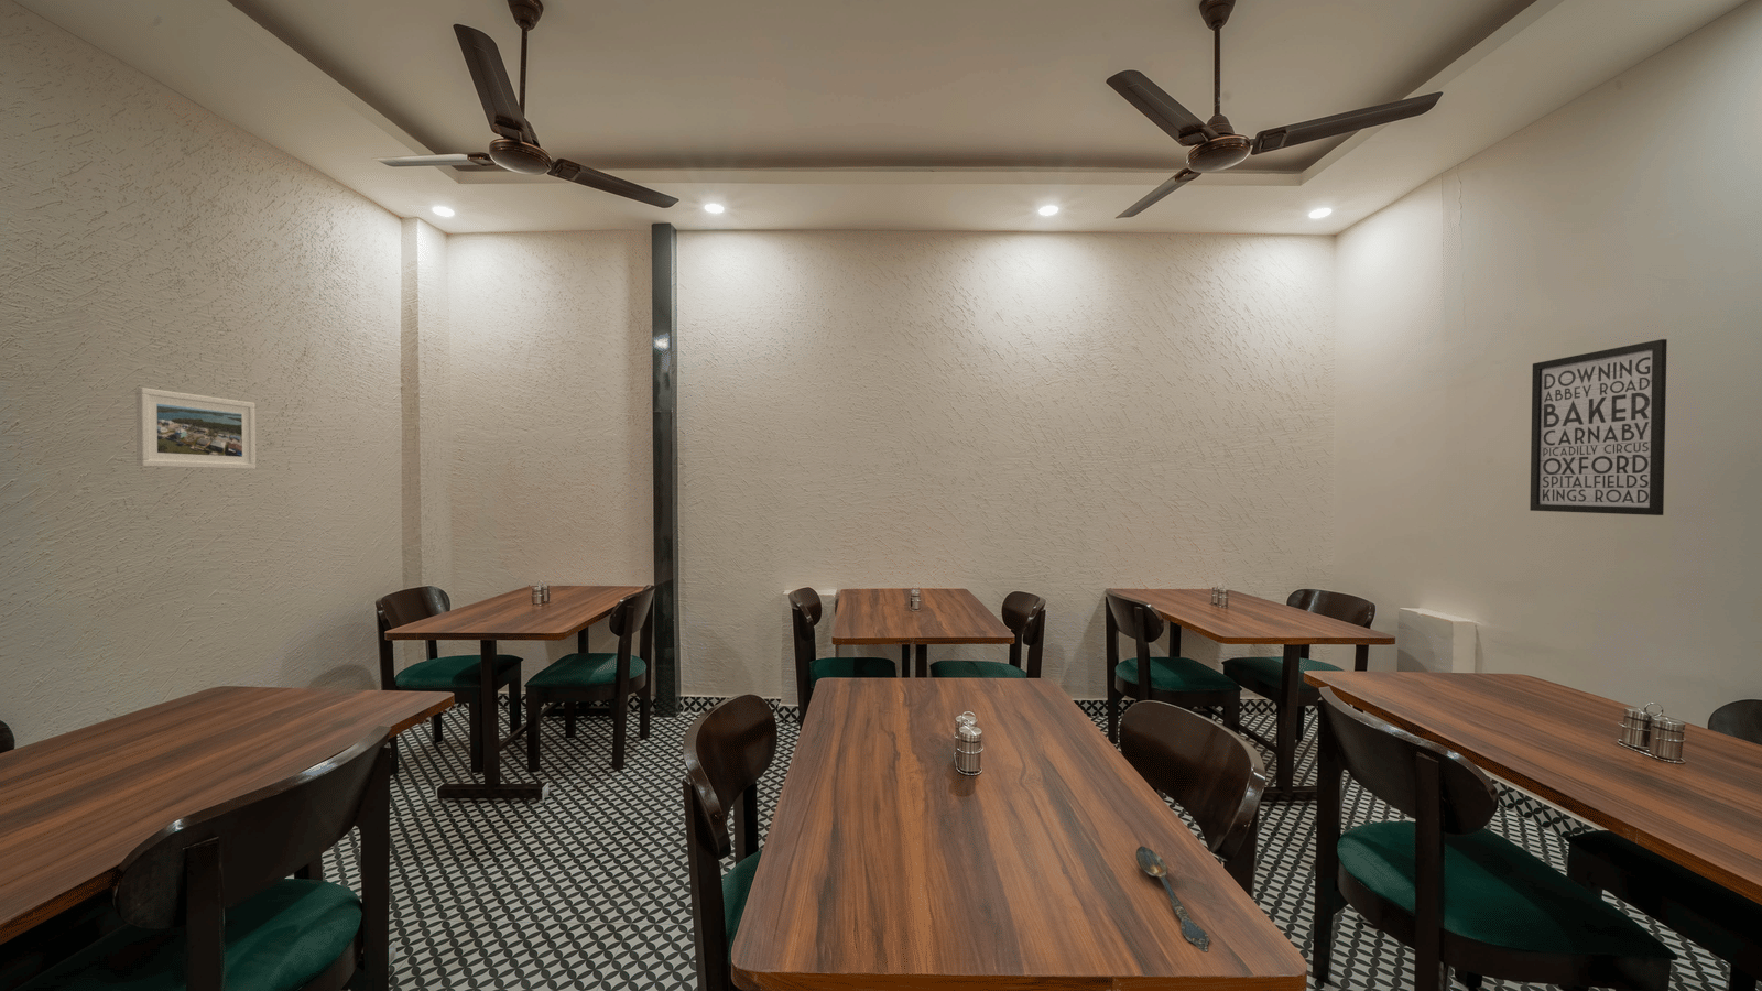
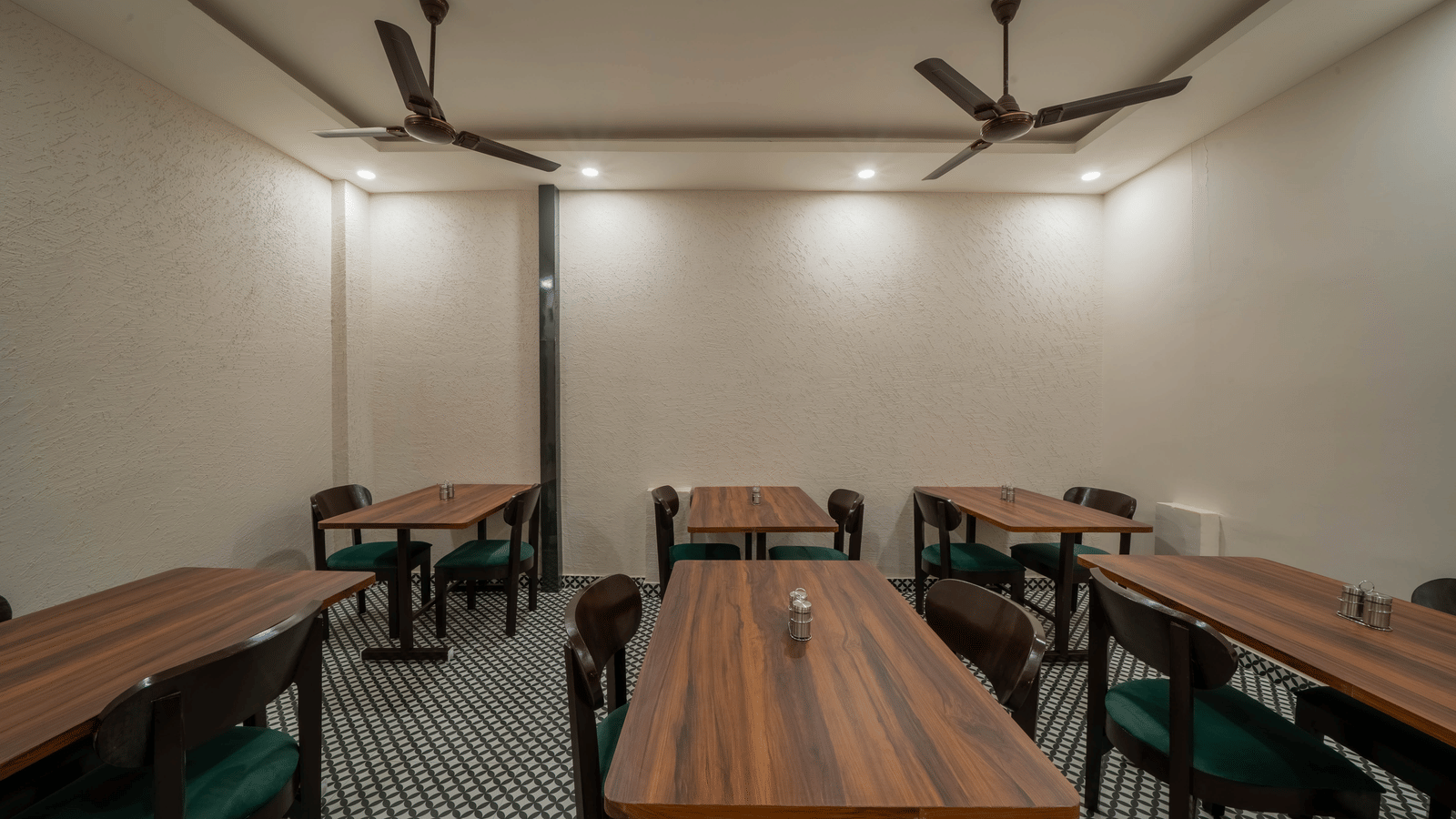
- spoon (1169, 893)
- wall art (1591, 433)
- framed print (201, 432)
